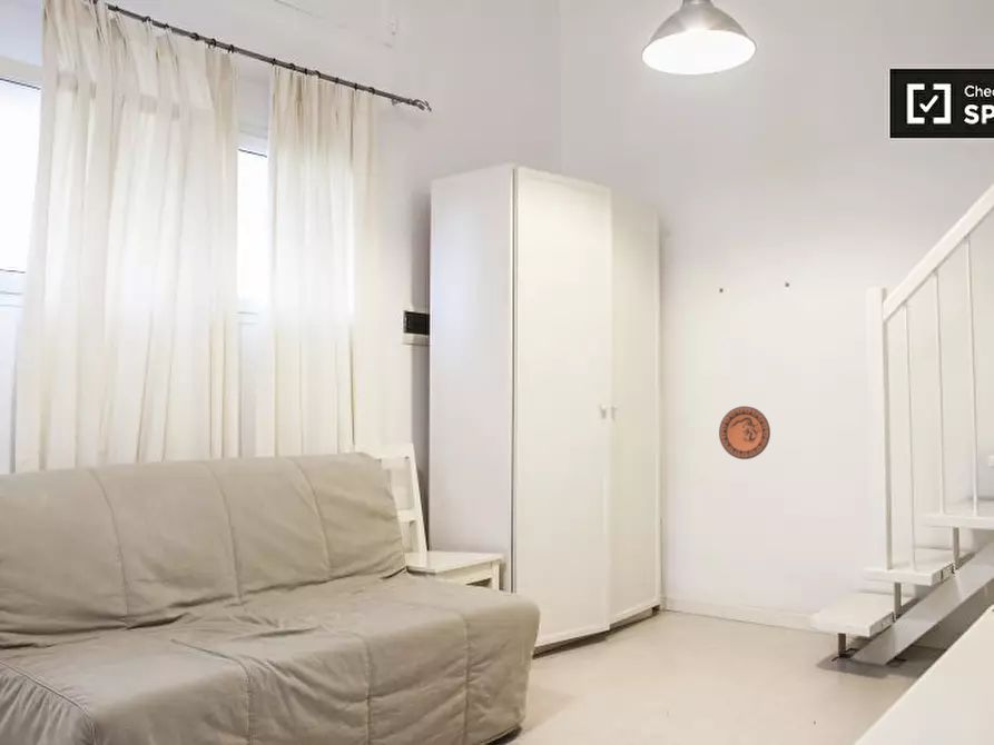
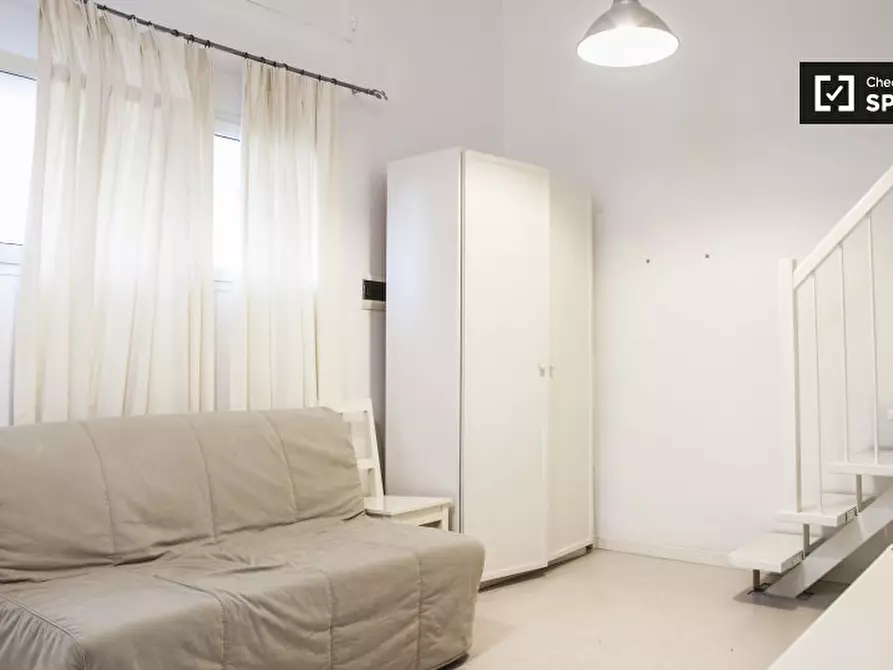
- decorative plate (744, 433)
